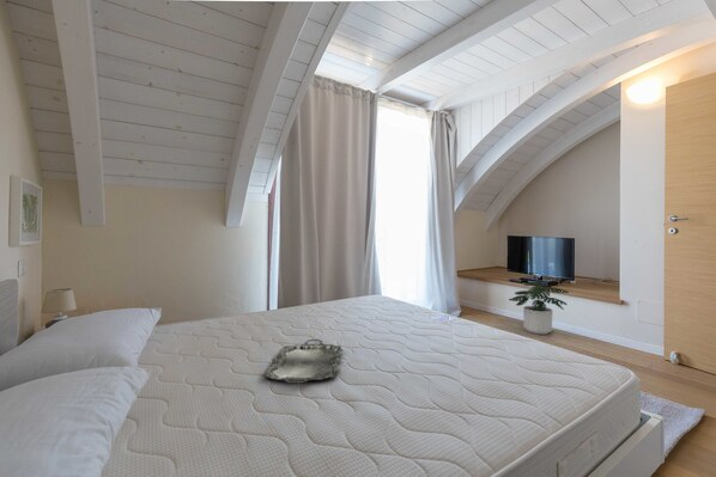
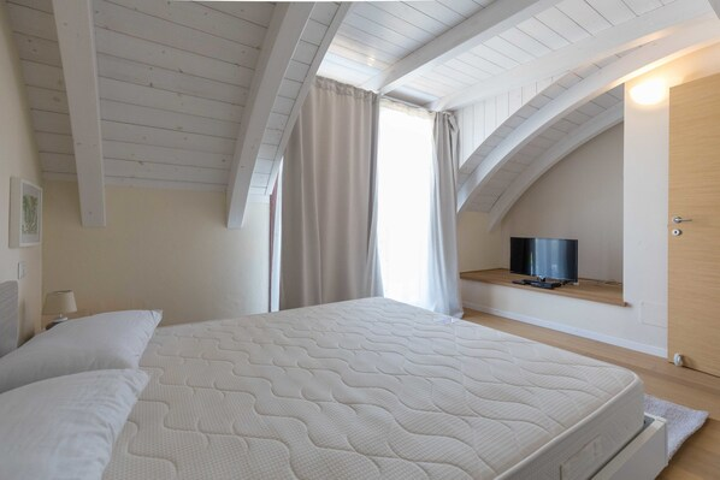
- potted plant (538, 307)
- serving tray (307, 360)
